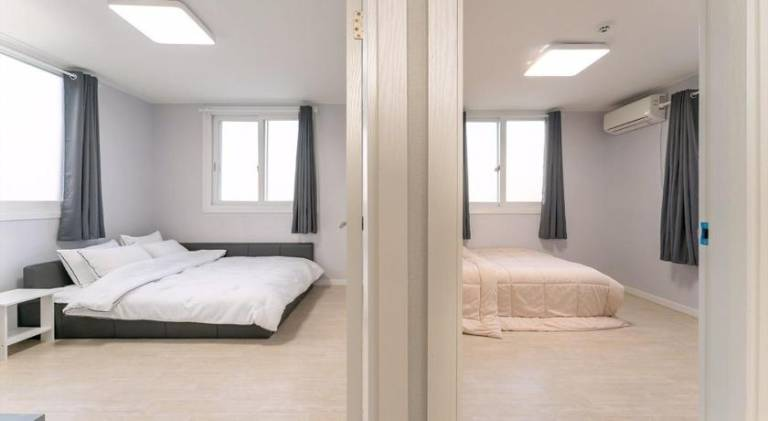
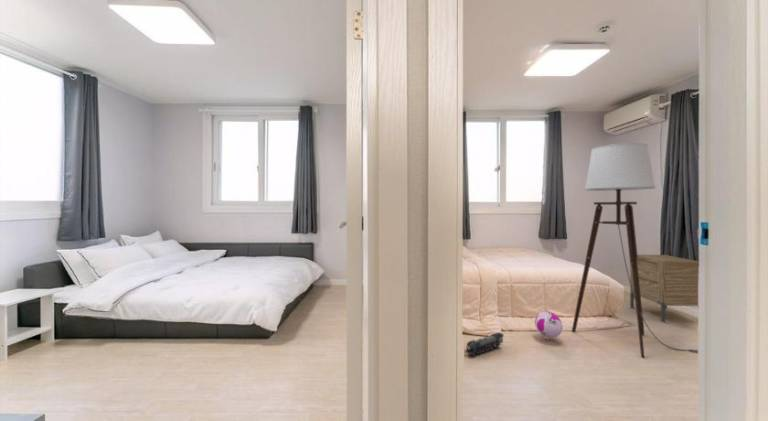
+ nightstand (664, 286)
+ floor lamp (634, 245)
+ ball (548, 325)
+ toy train (484, 344)
